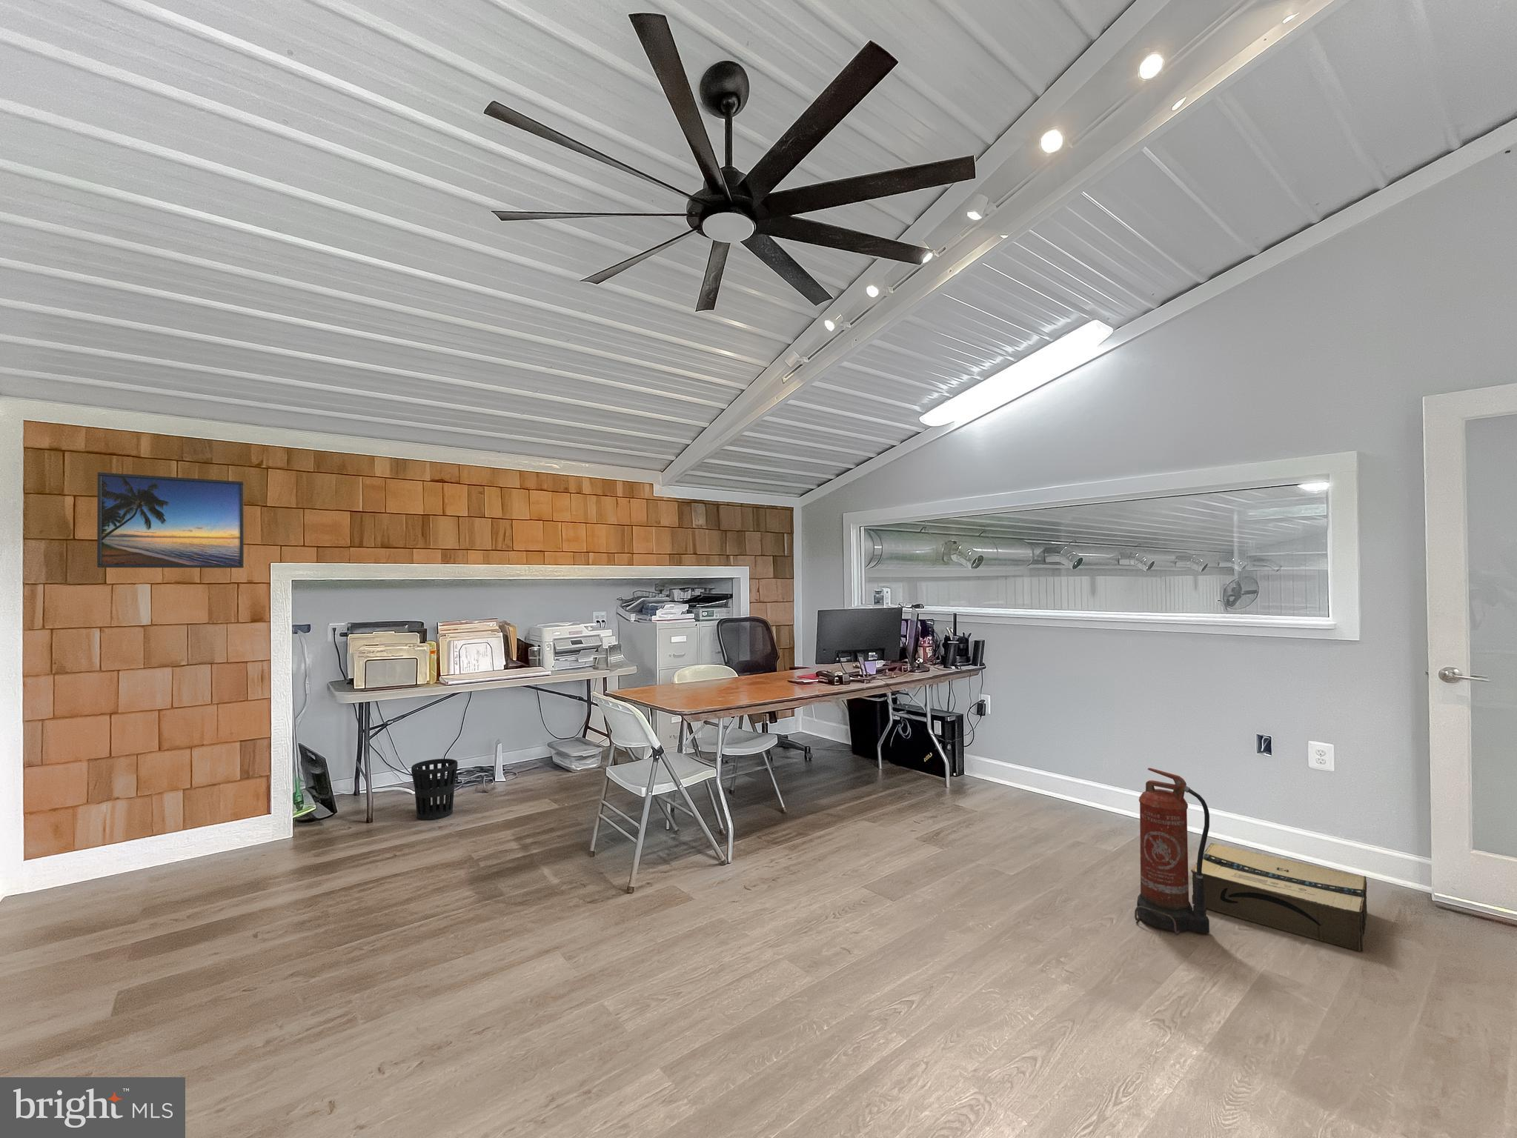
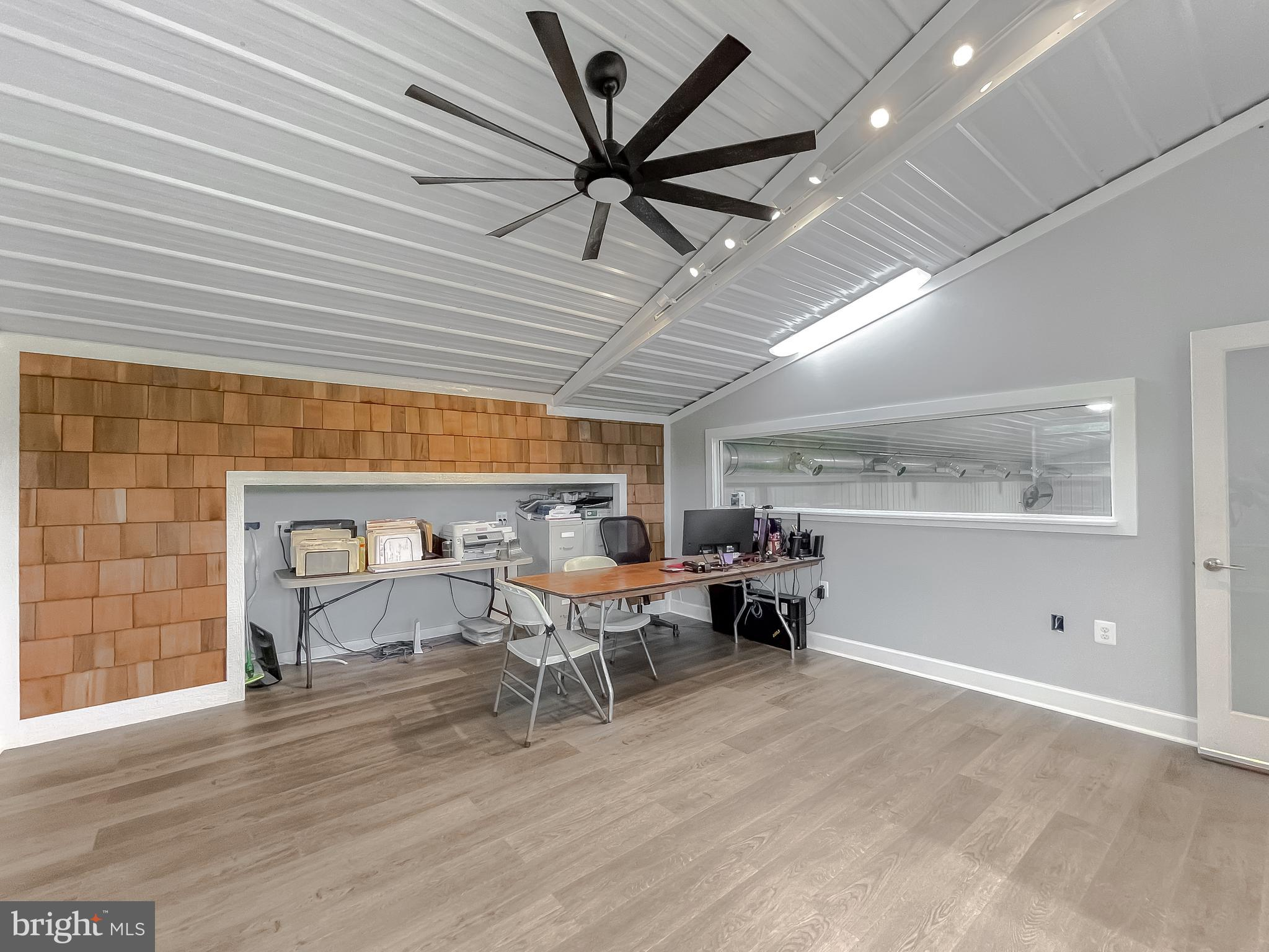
- wastebasket (434, 789)
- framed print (175, 522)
- cardboard box (1278, 891)
- fire extinguisher (1172, 846)
